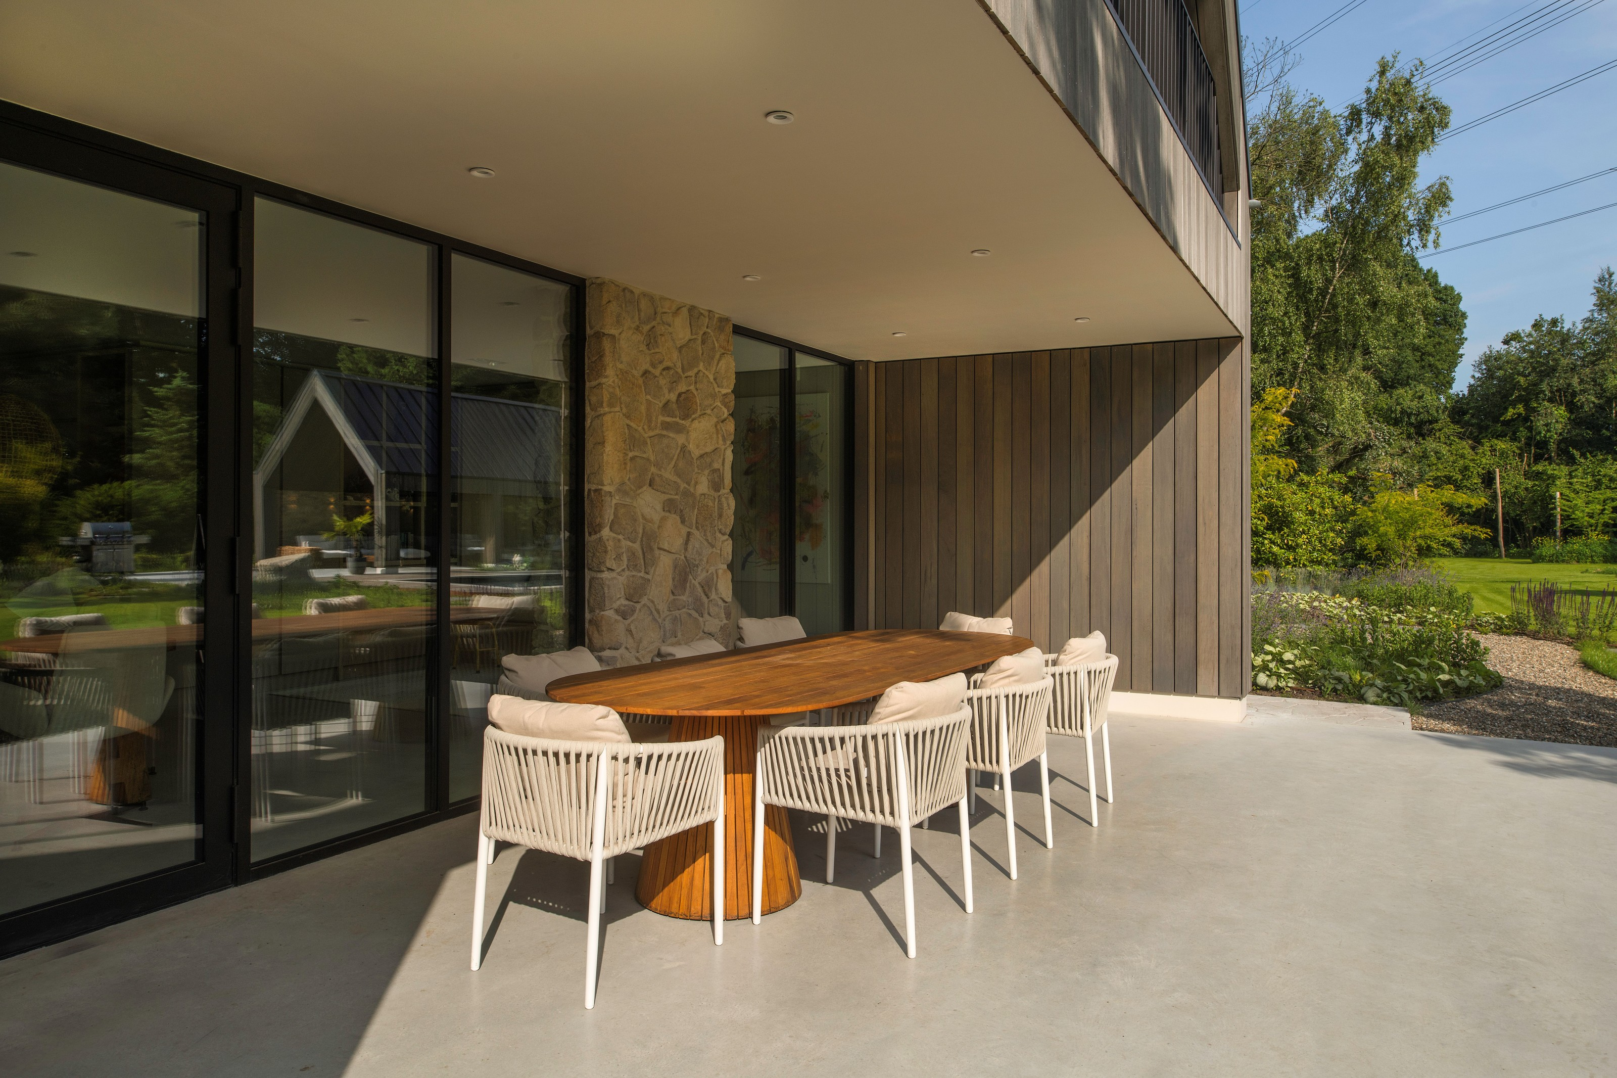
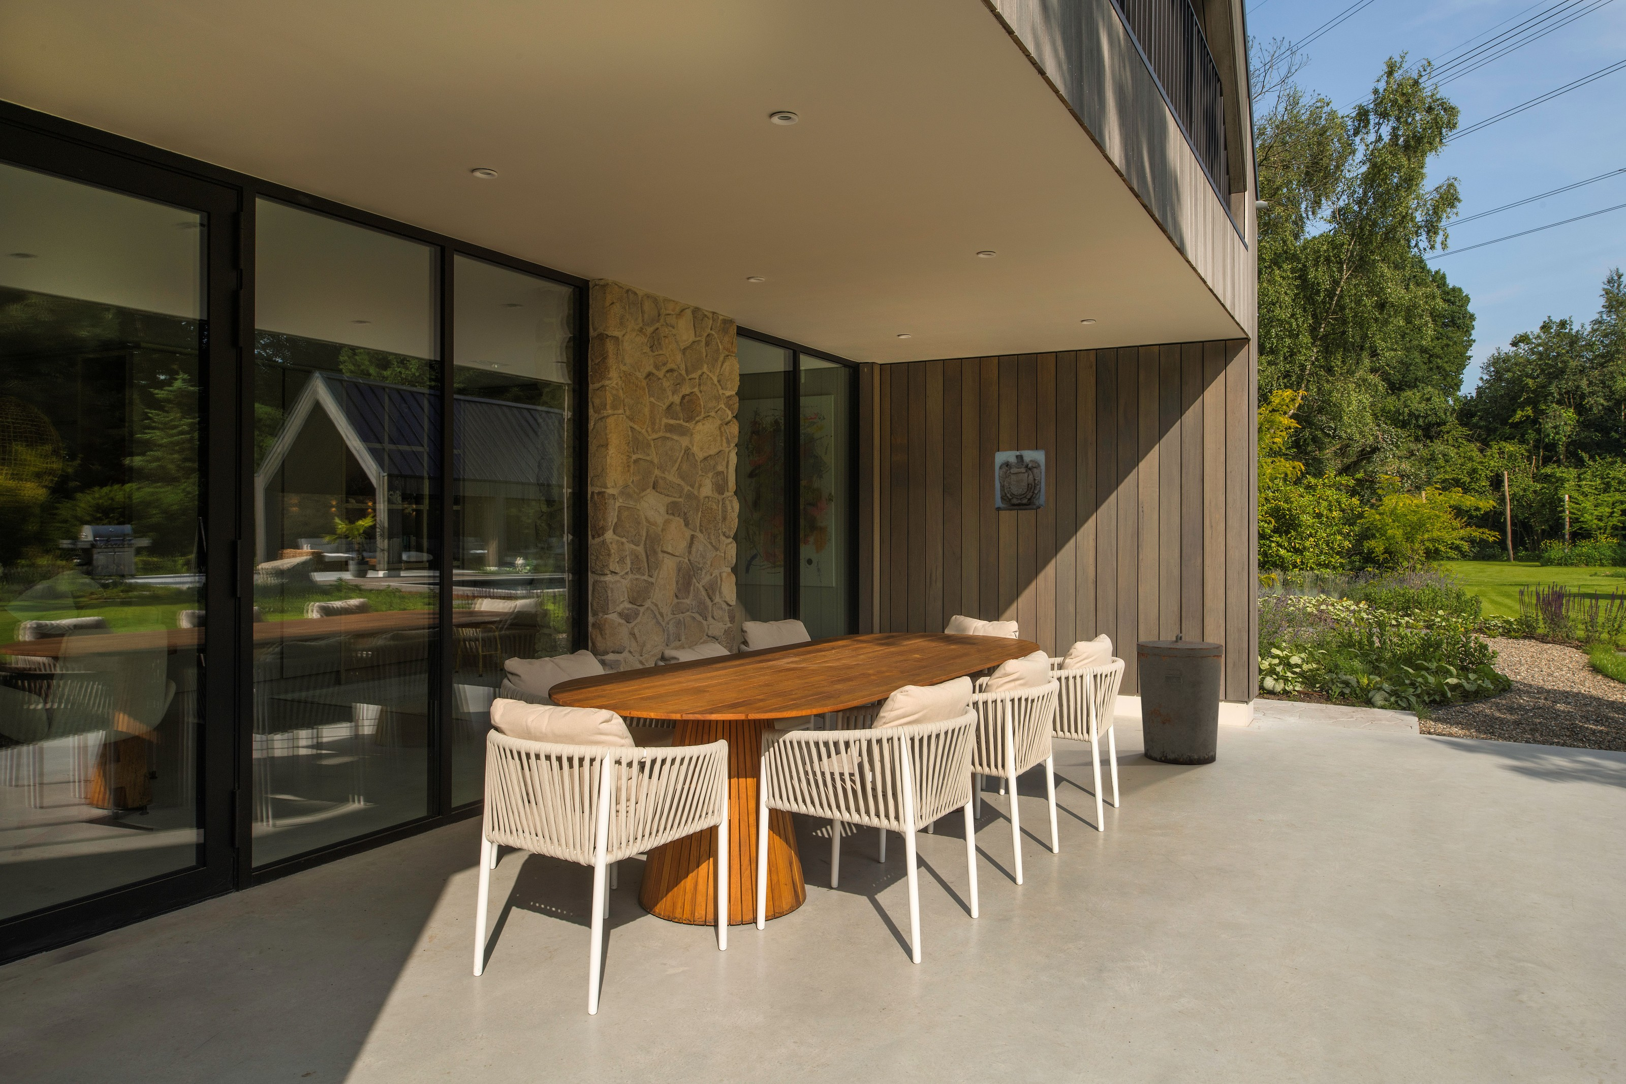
+ wall sculpture (1019, 480)
+ trash can (1178, 694)
